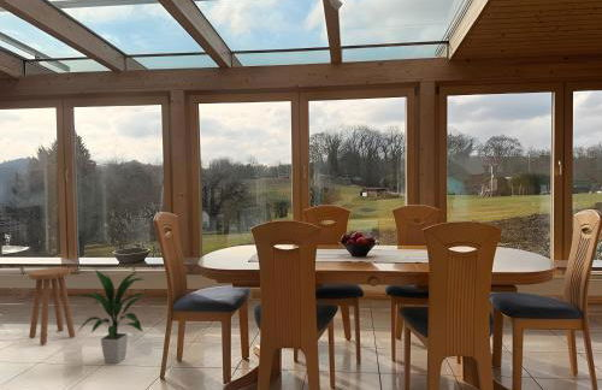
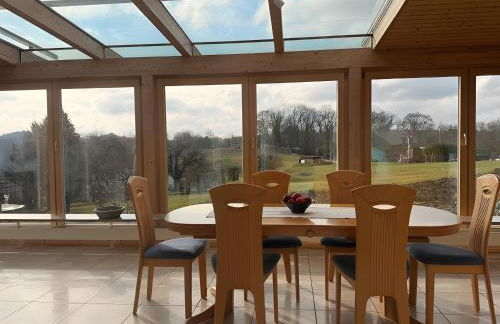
- indoor plant (117, 313)
- stool (48, 302)
